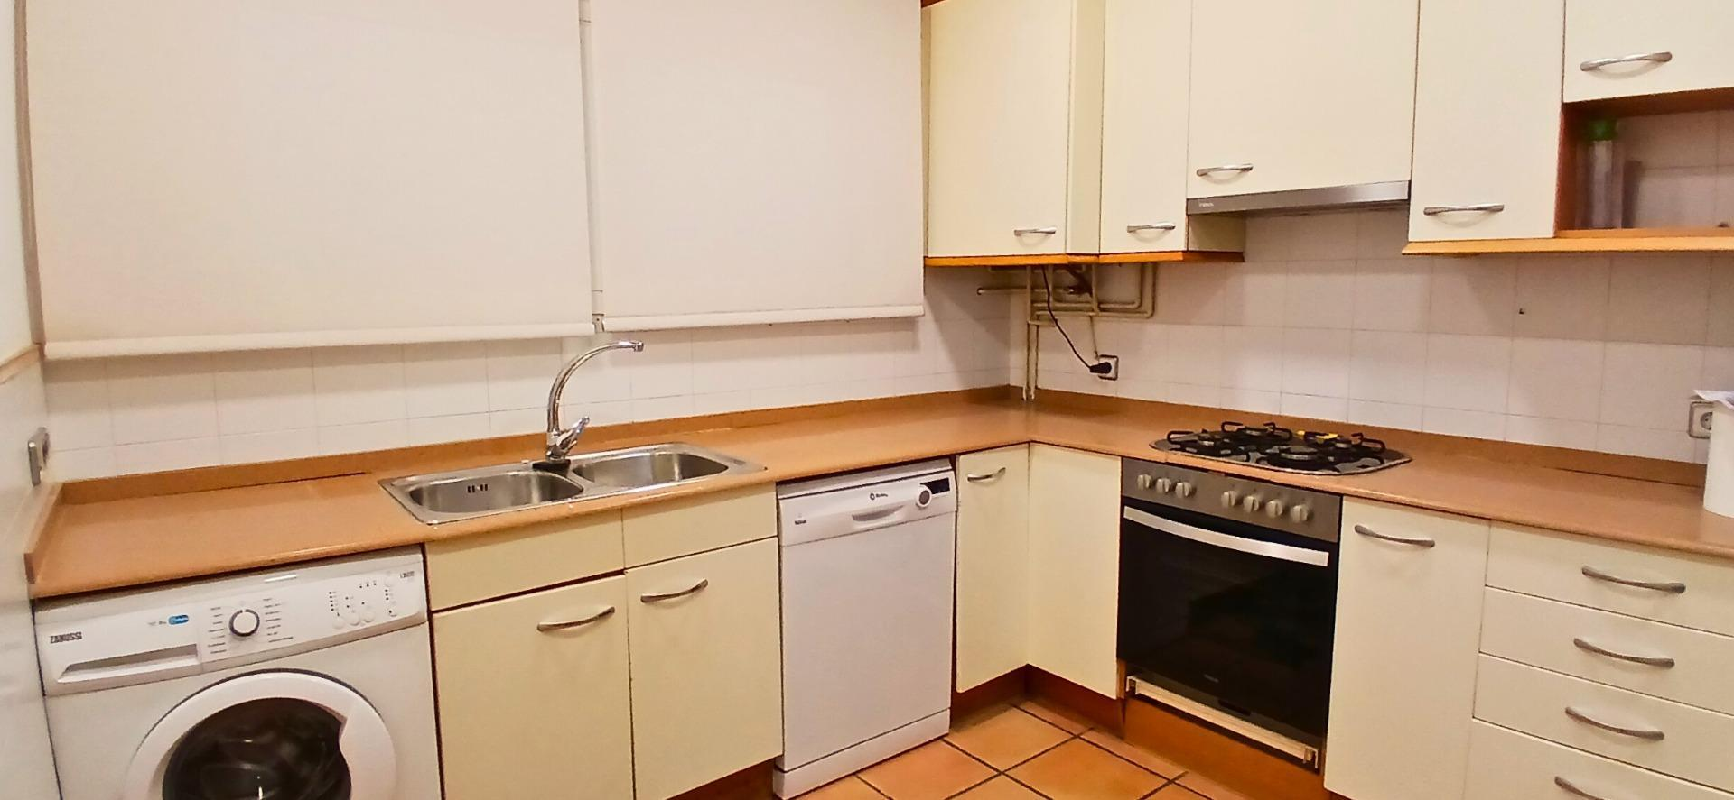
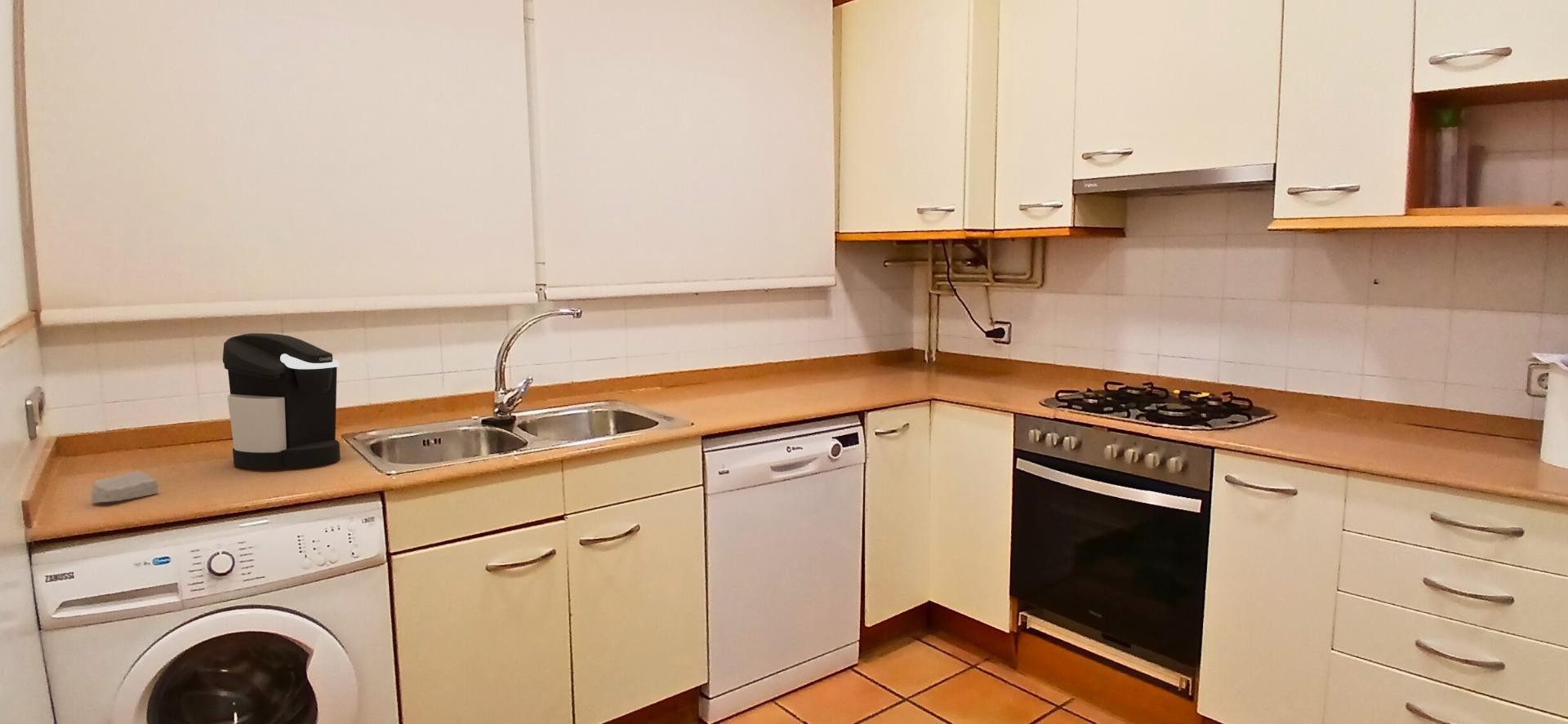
+ soap bar (122, 486)
+ coffee maker (288, 397)
